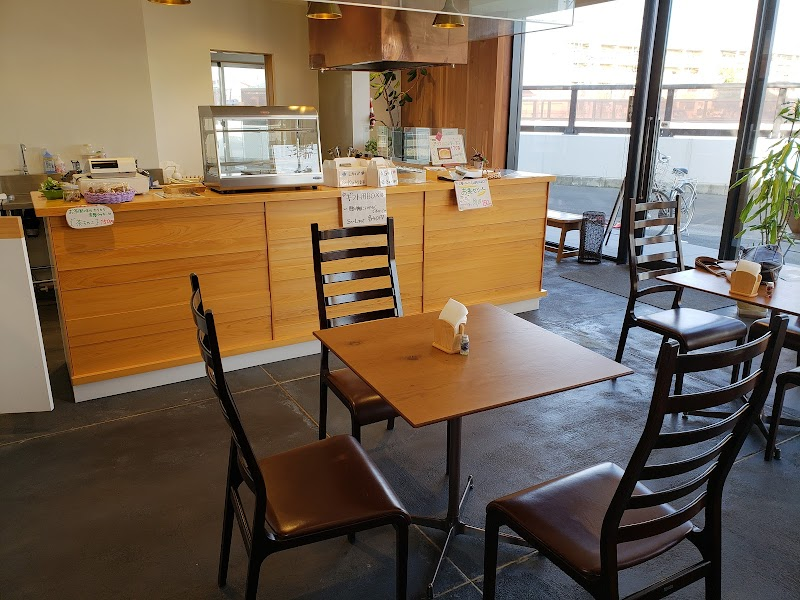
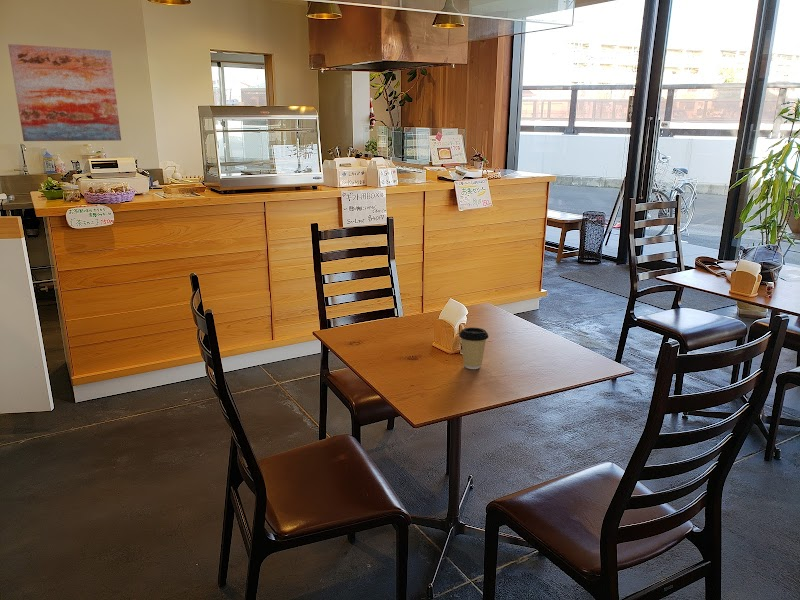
+ wall art (67, 95)
+ coffee cup (473, 348)
